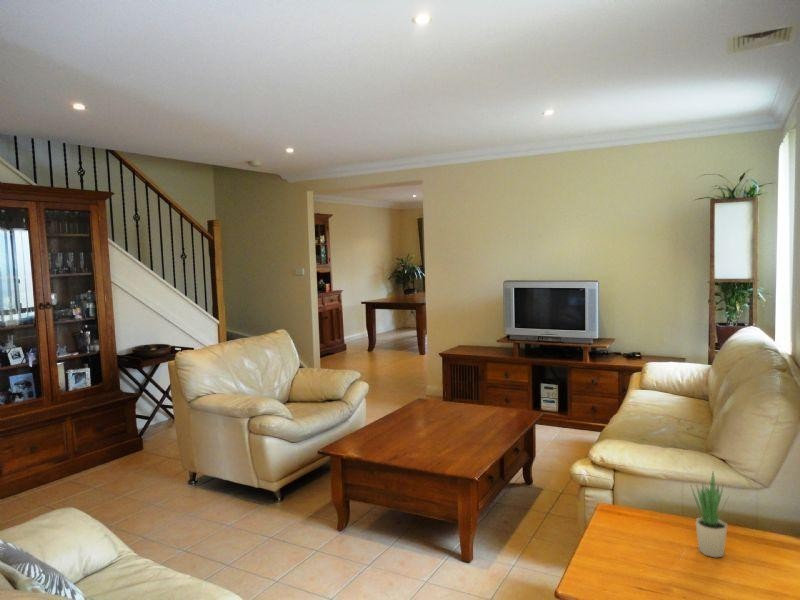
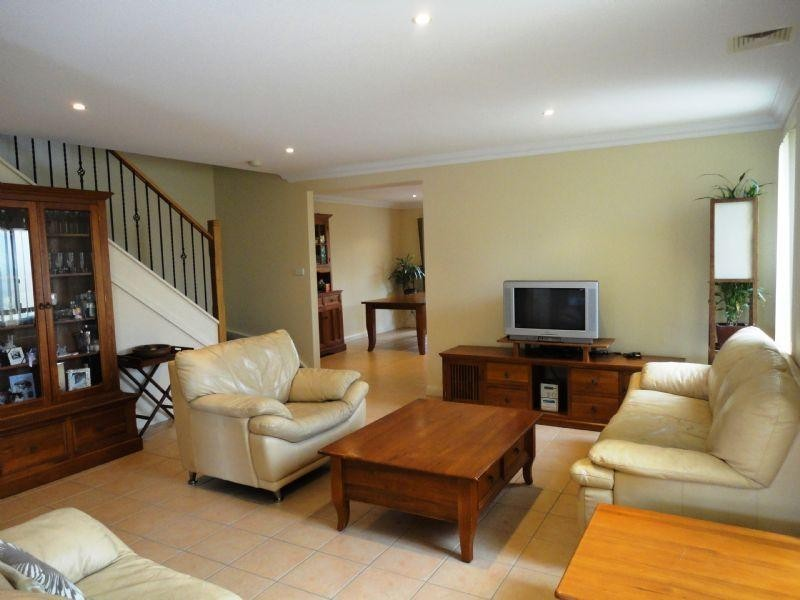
- potted plant (708, 511)
